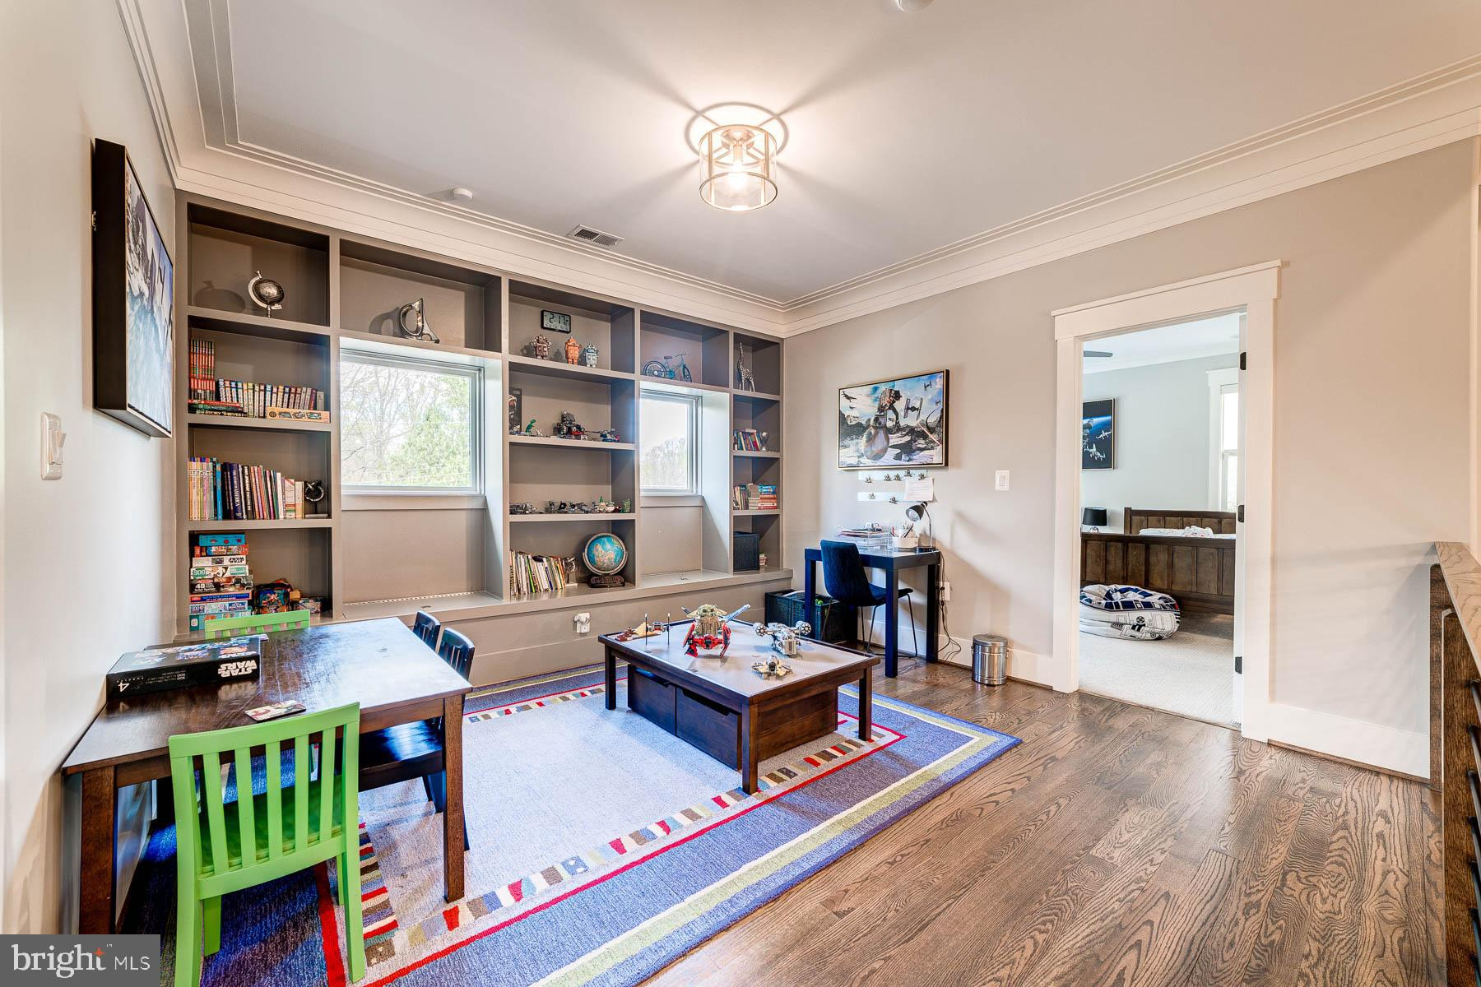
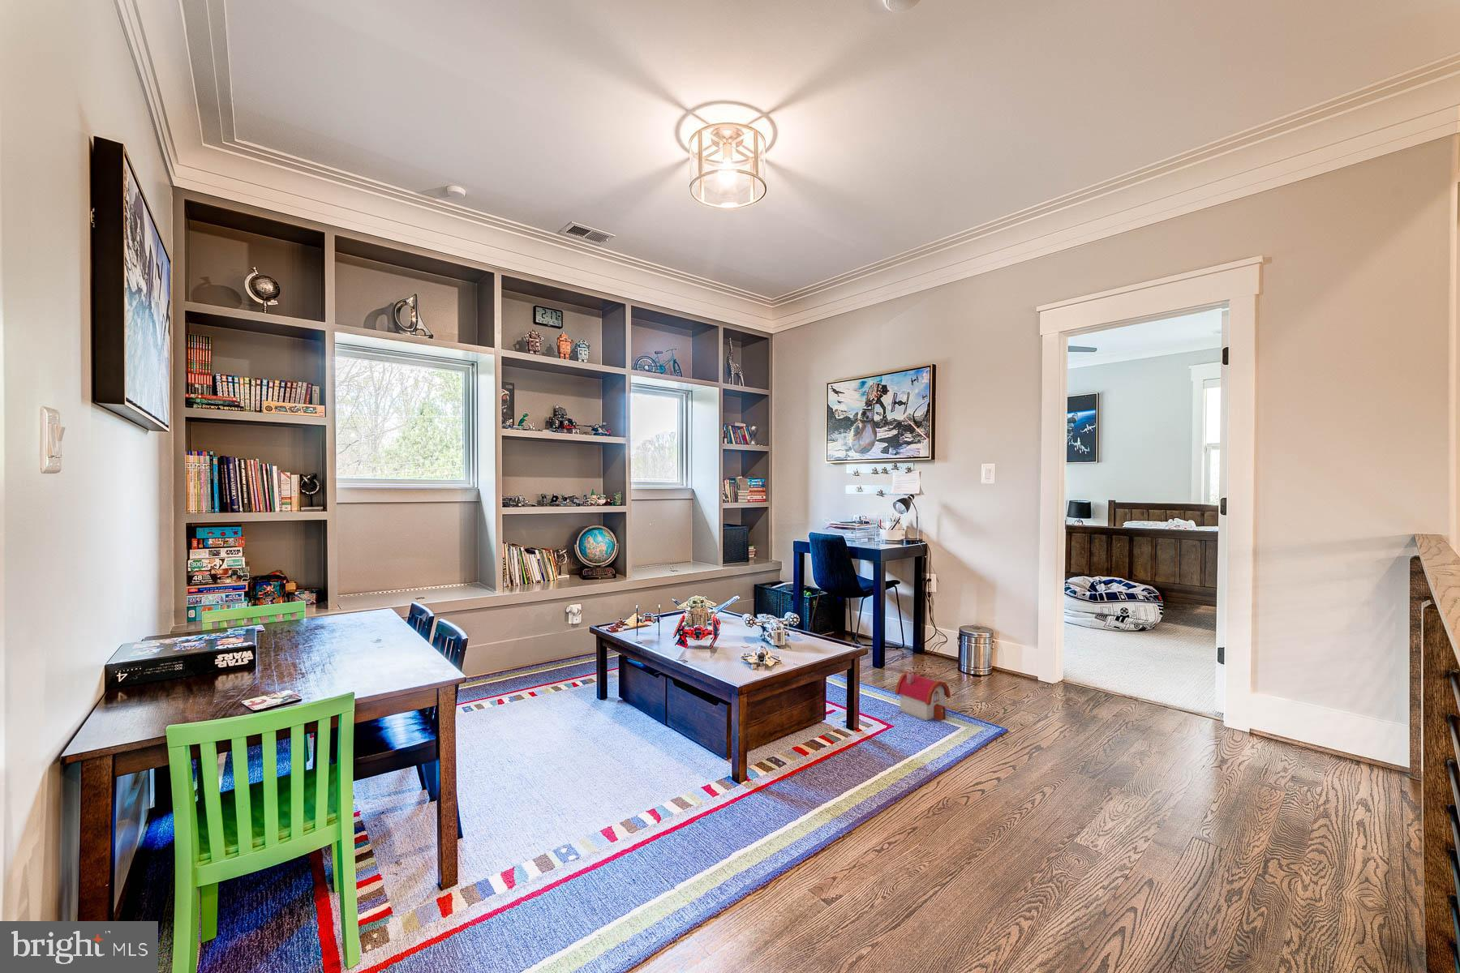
+ toy house (927, 693)
